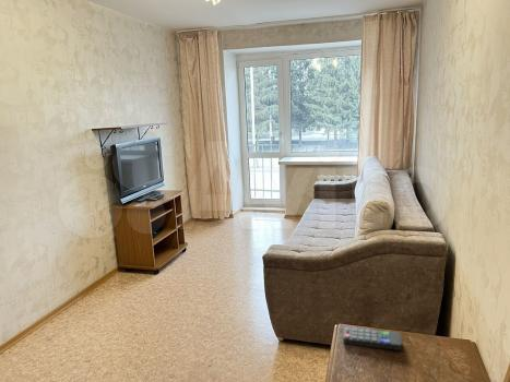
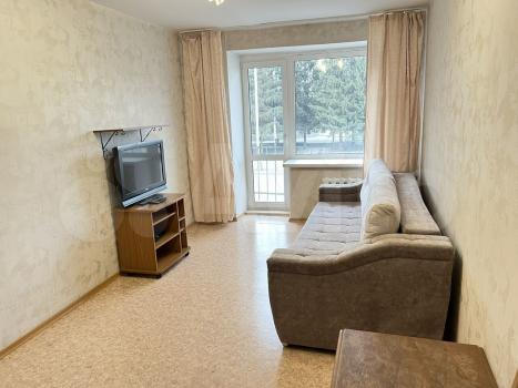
- remote control (371, 337)
